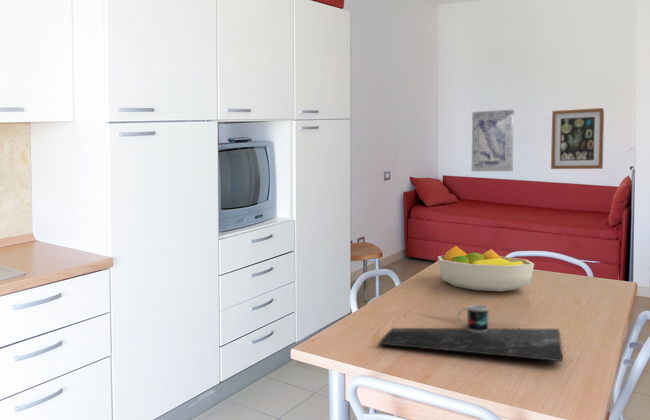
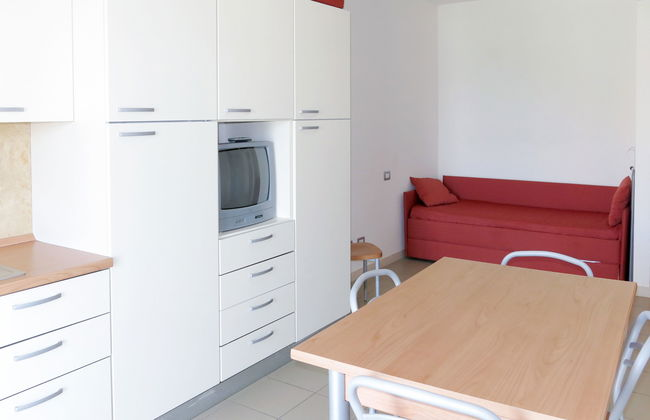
- fruit bowl (483, 266)
- wall art (576, 139)
- wall art (492, 141)
- placemat (472, 324)
